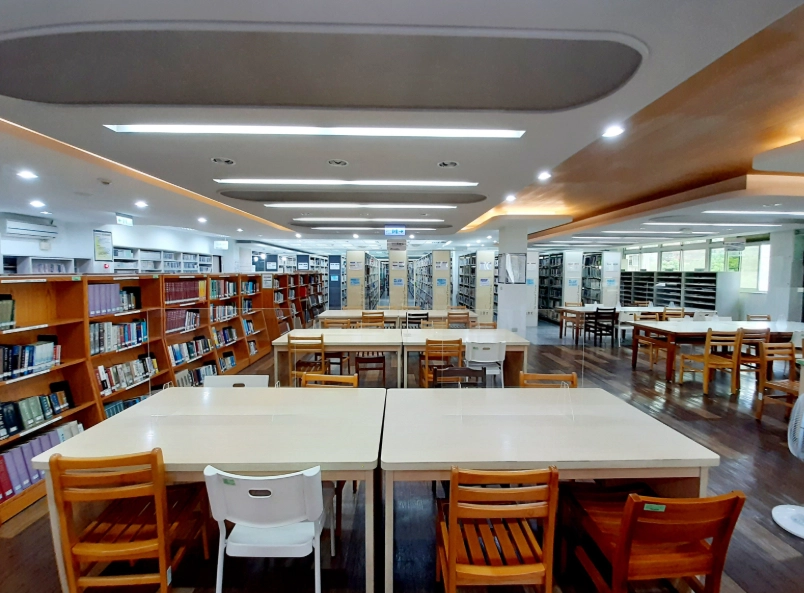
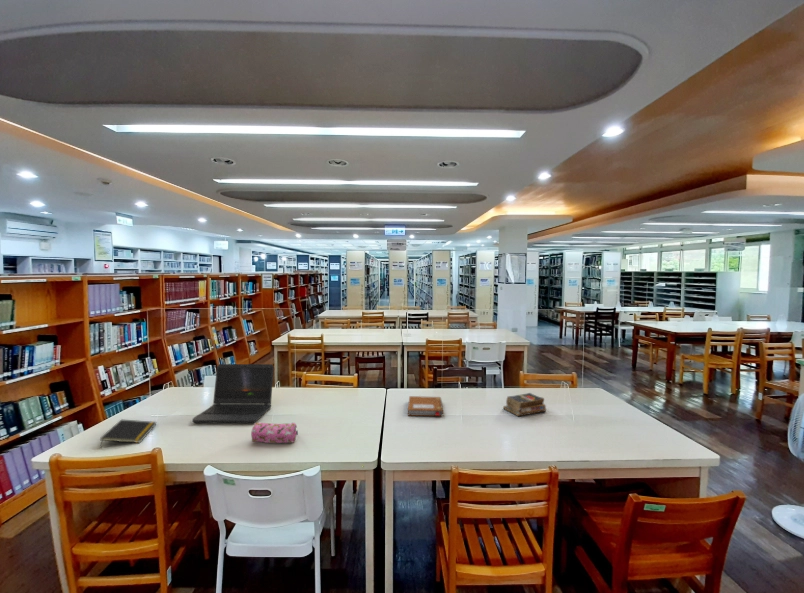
+ pencil case (274, 432)
+ books (524, 403)
+ laptop computer (234, 392)
+ notebook (425, 406)
+ notepad (130, 430)
